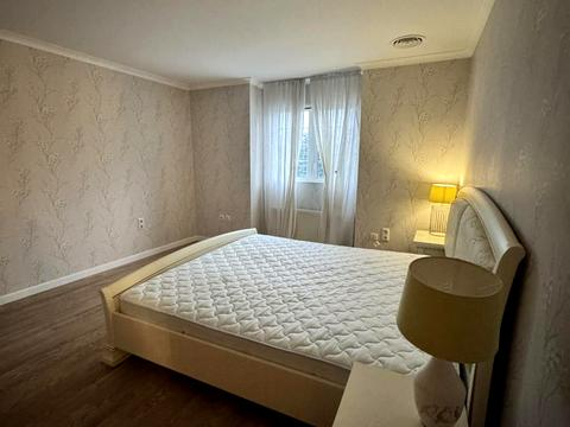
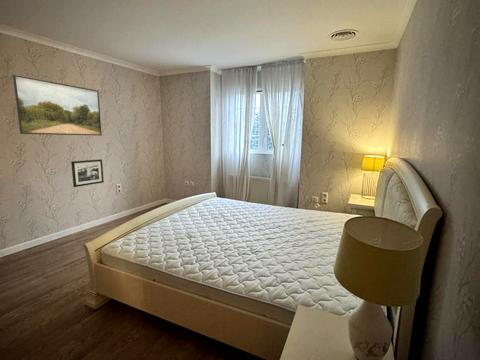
+ picture frame (88, 172)
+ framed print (63, 109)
